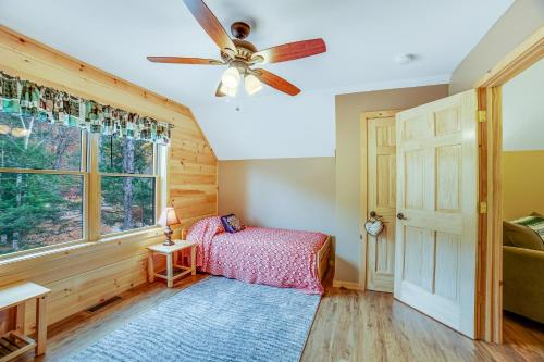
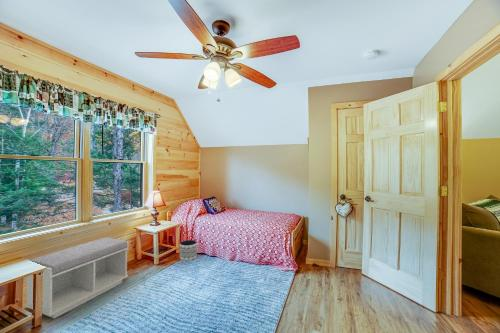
+ bench (83, 271)
+ planter (188, 250)
